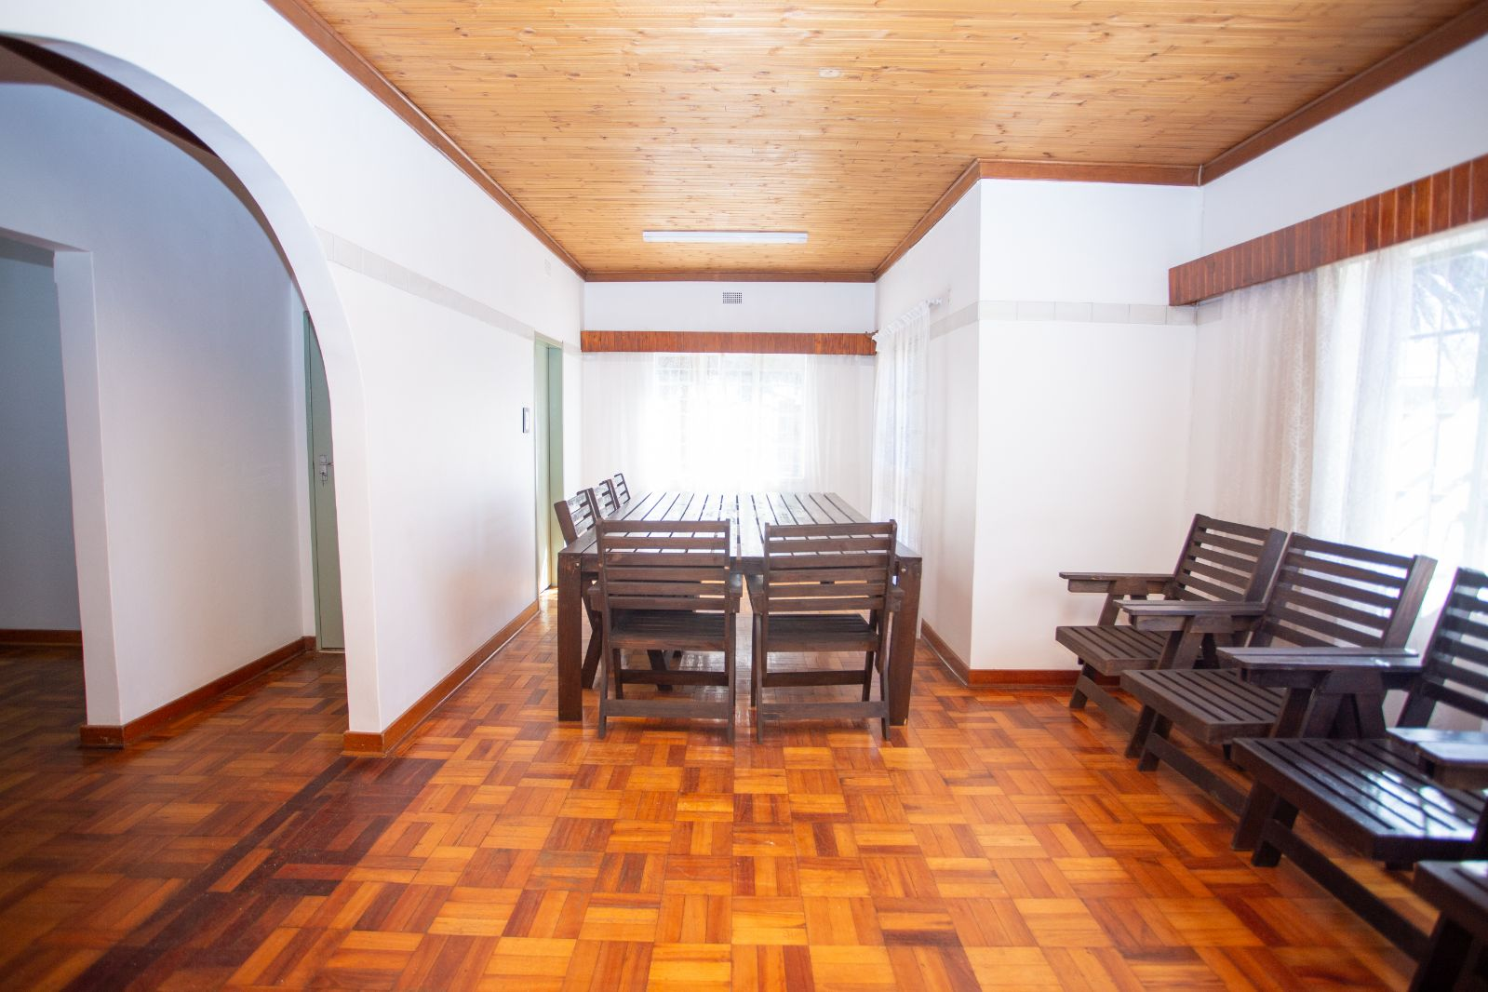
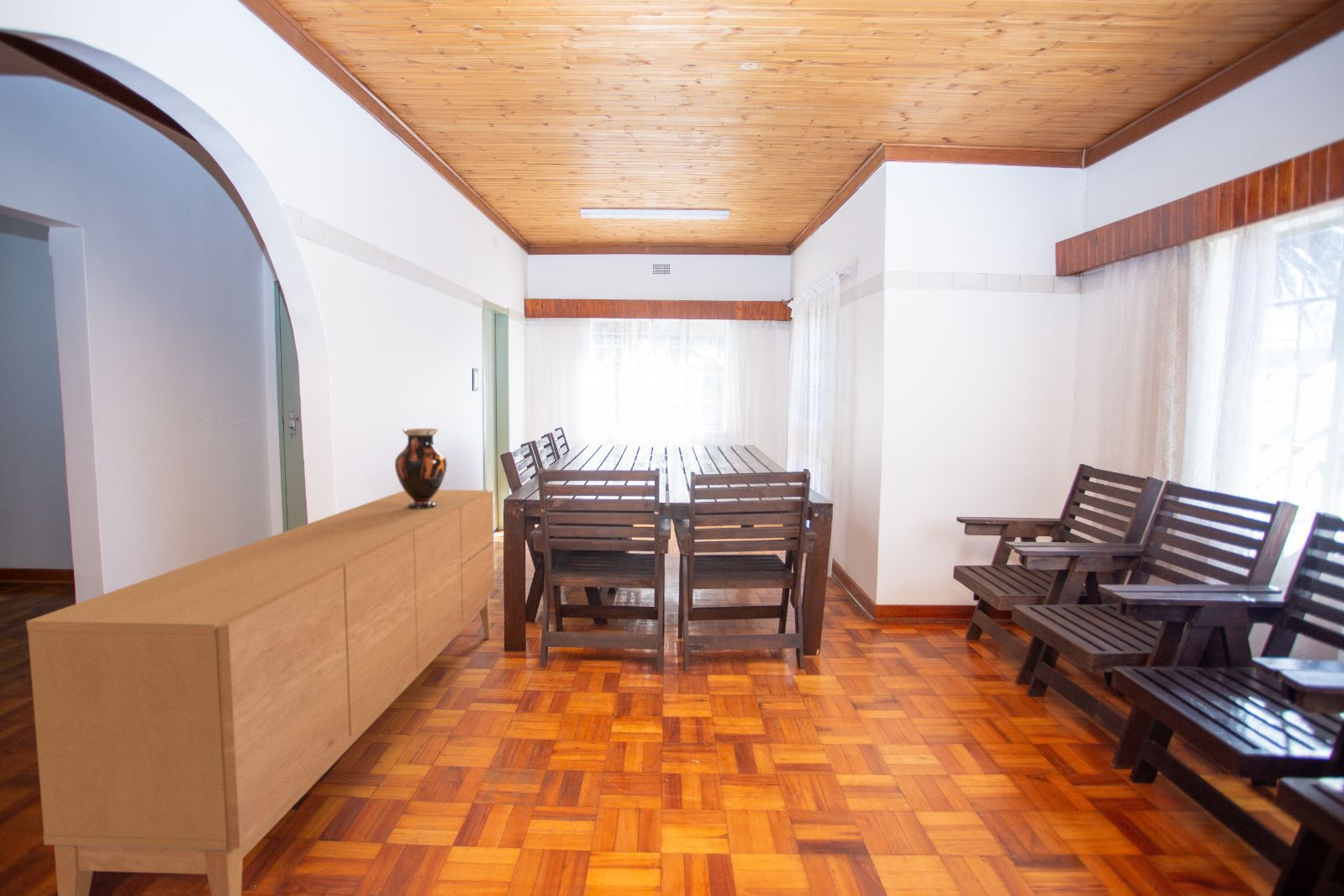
+ vase (421, 467)
+ sideboard (356, 632)
